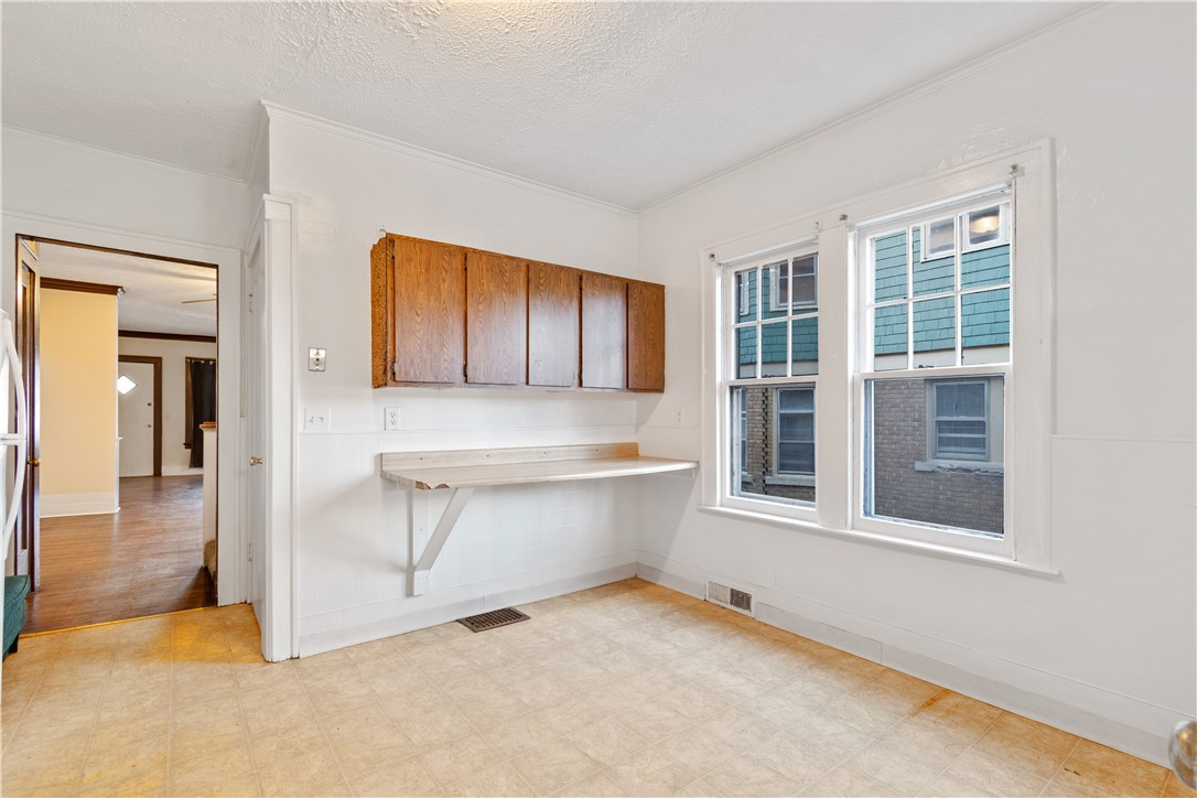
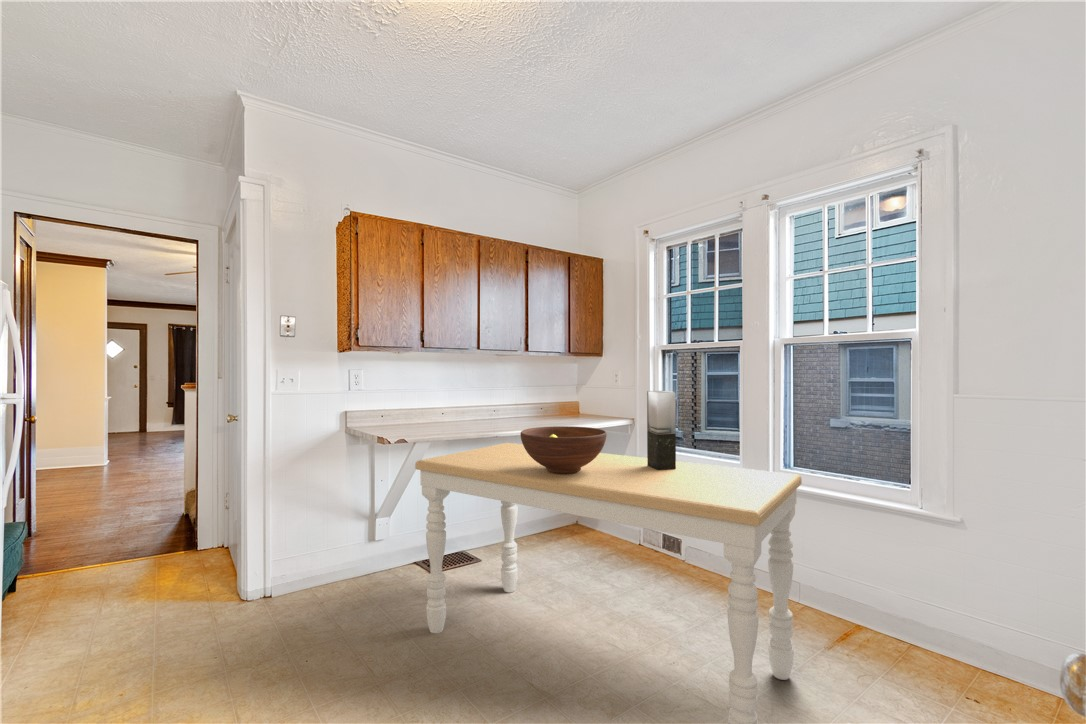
+ vase (661, 429)
+ dining table (604, 520)
+ fruit bowl (563, 450)
